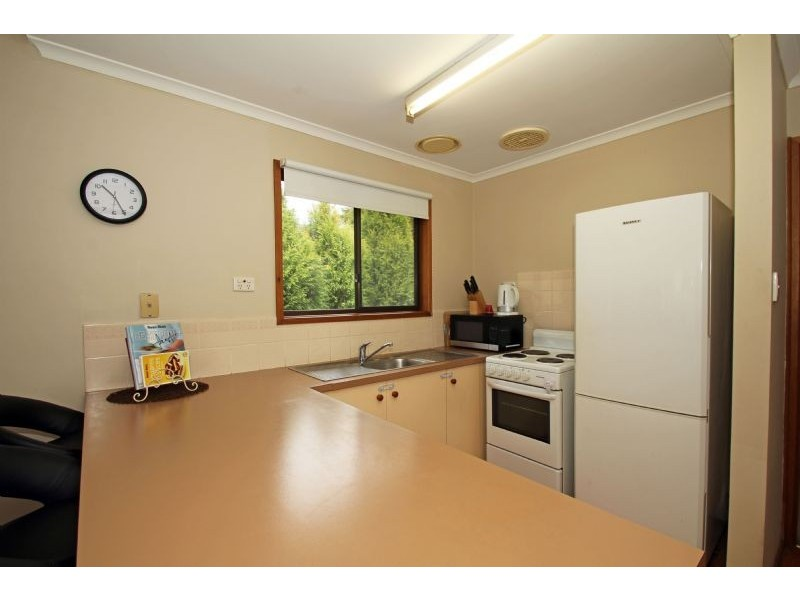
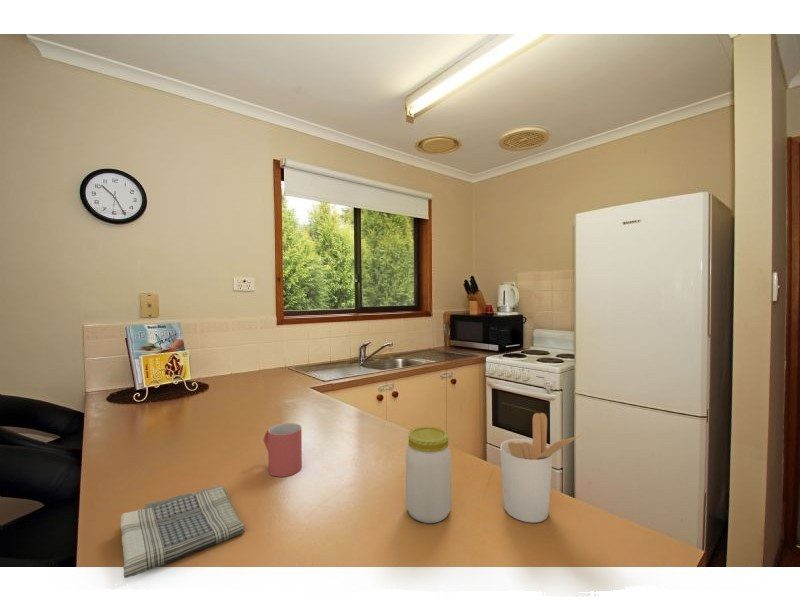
+ dish towel (182, 520)
+ mug (280, 446)
+ utensil holder (538, 468)
+ jar (428, 472)
